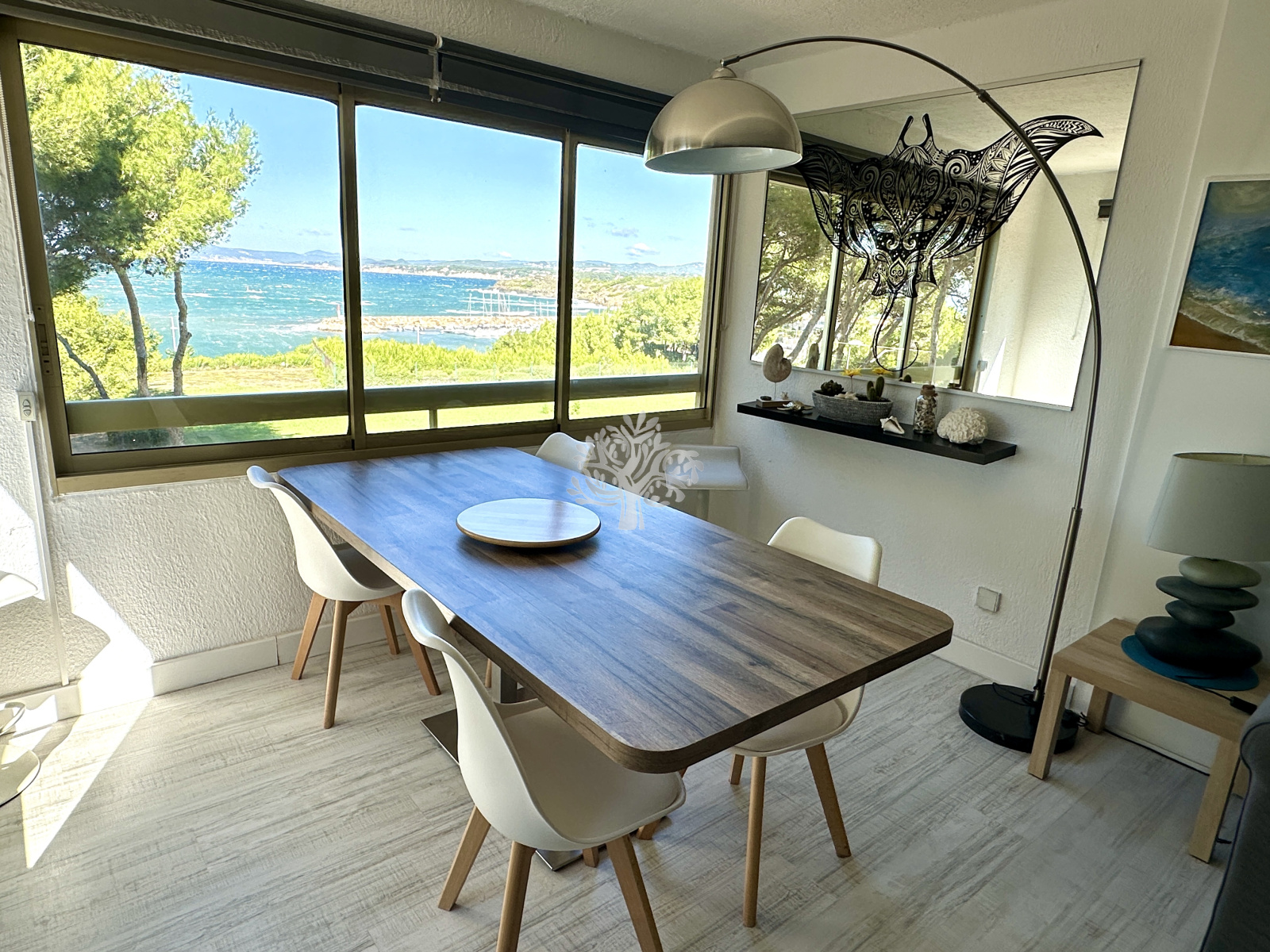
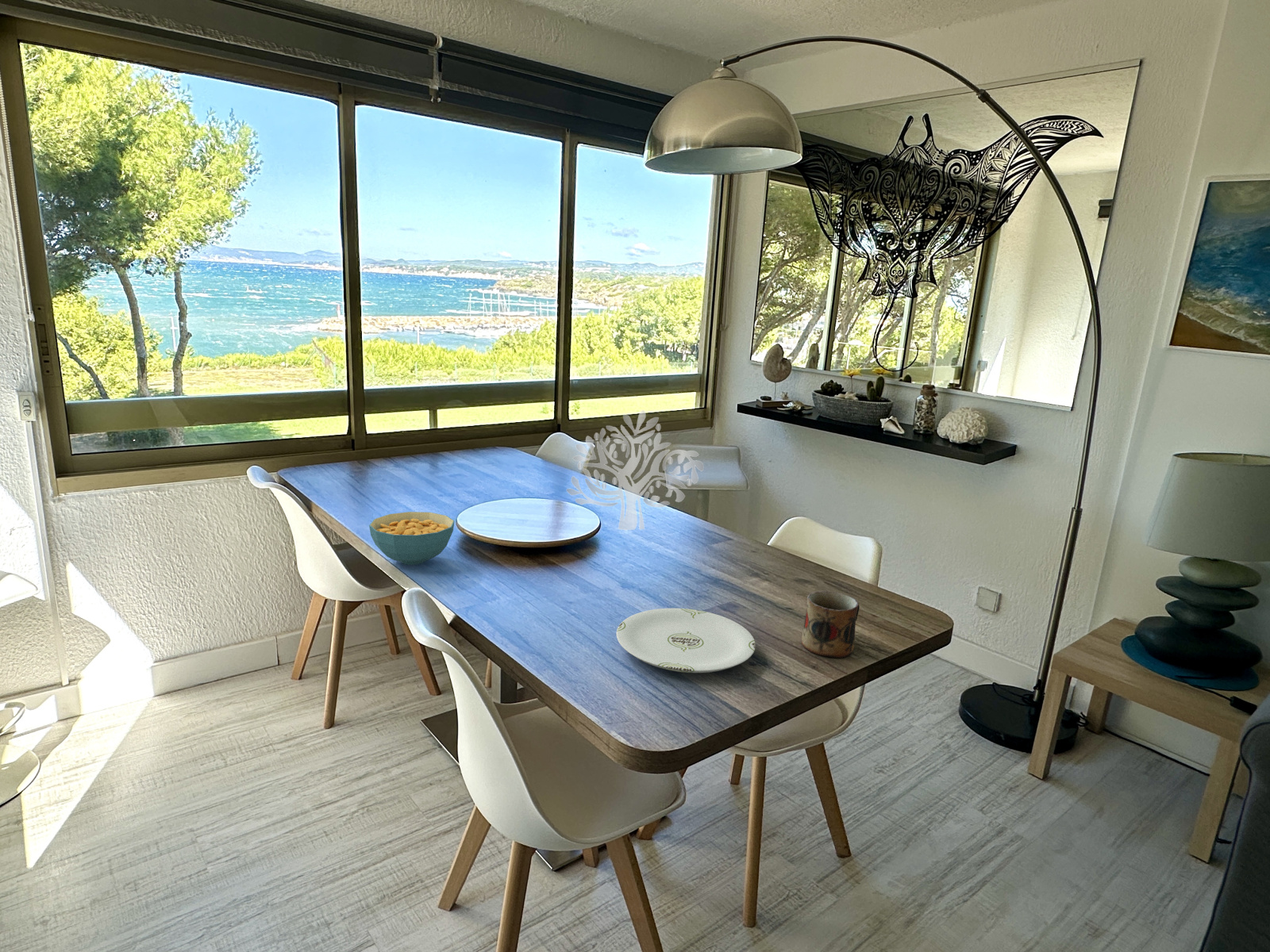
+ cereal bowl (413, 542)
+ mug (832, 621)
+ plate (685, 641)
